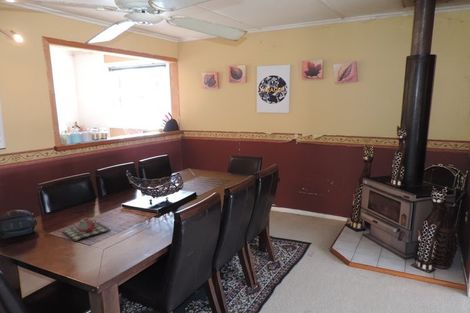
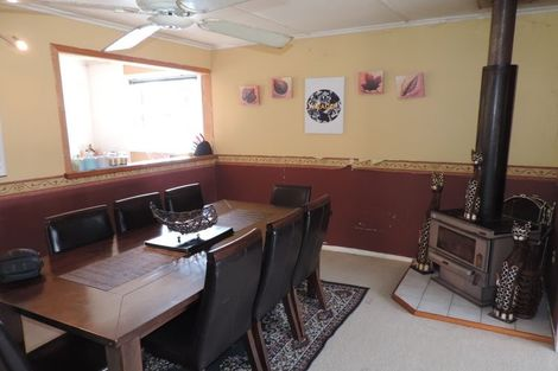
- teapot (85, 224)
